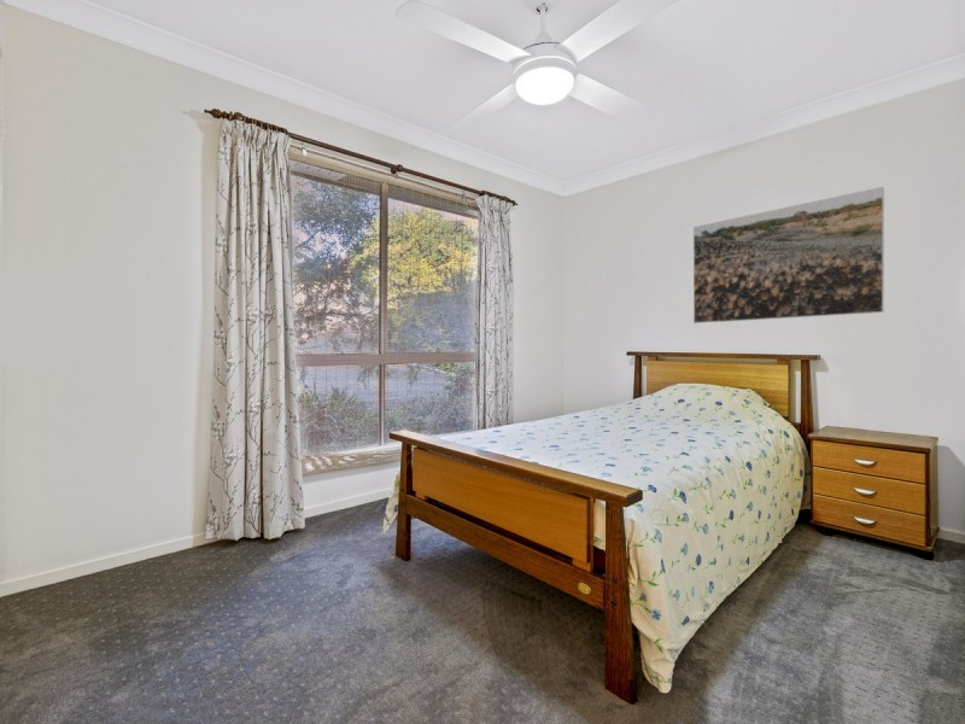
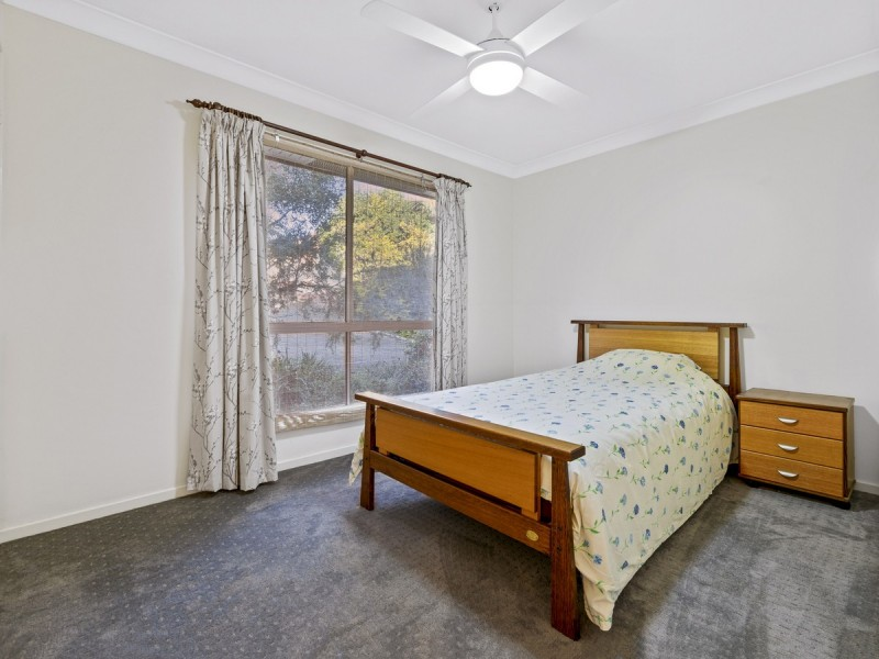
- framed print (776, 264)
